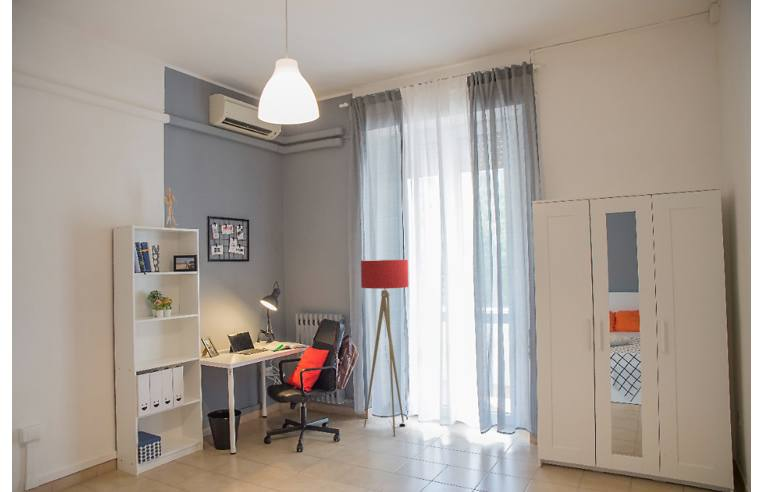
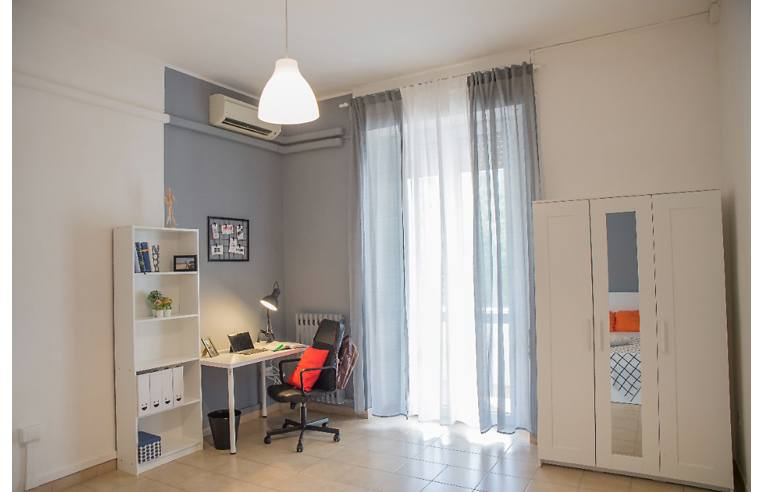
- floor lamp (385, 347)
